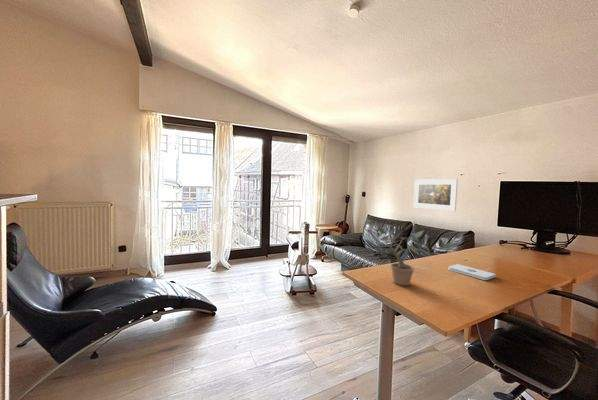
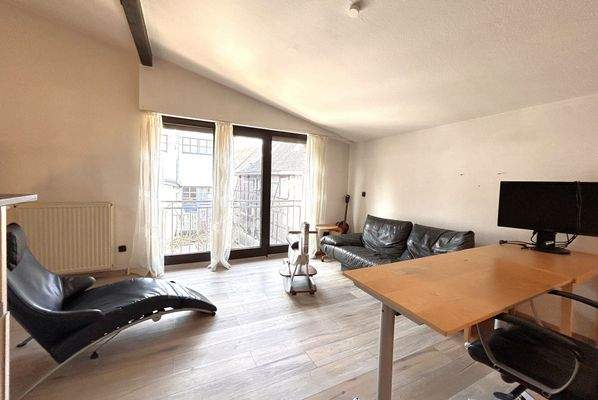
- potted plant (396, 250)
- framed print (433, 194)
- notepad (470, 271)
